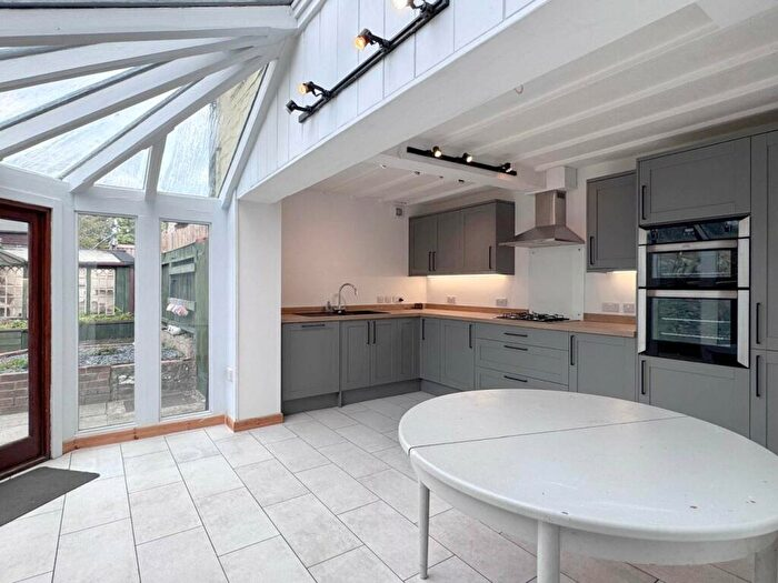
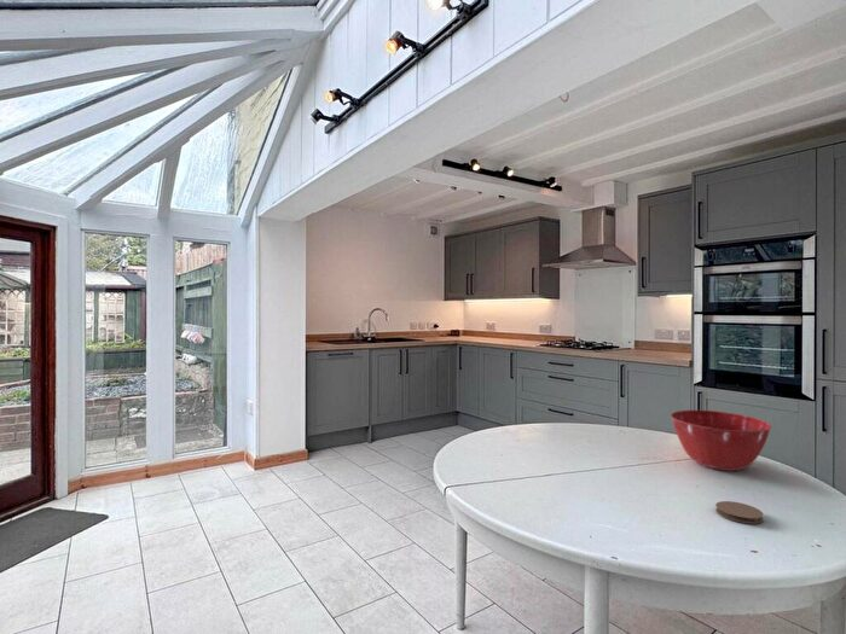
+ mixing bowl (718, 441)
+ coaster (738, 511)
